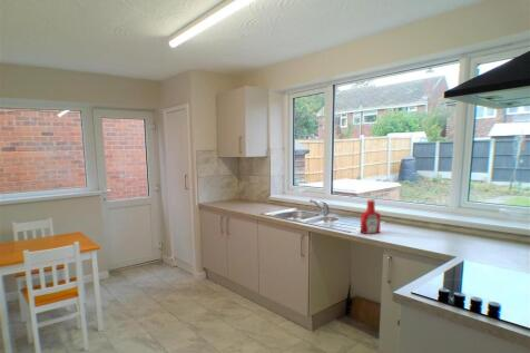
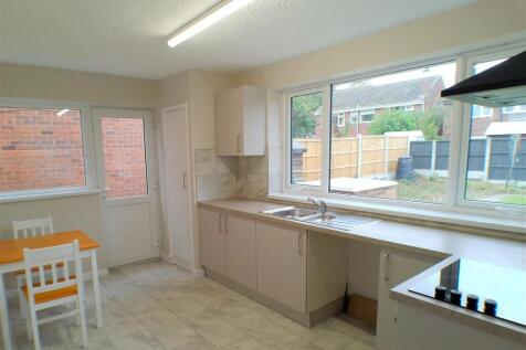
- soap bottle (370, 215)
